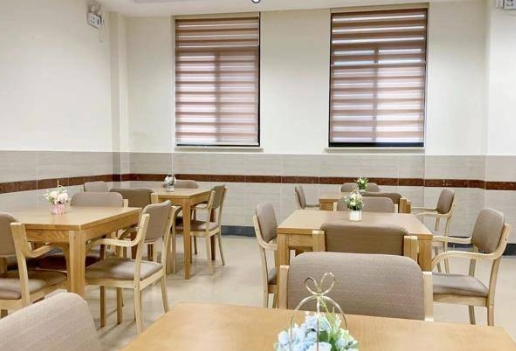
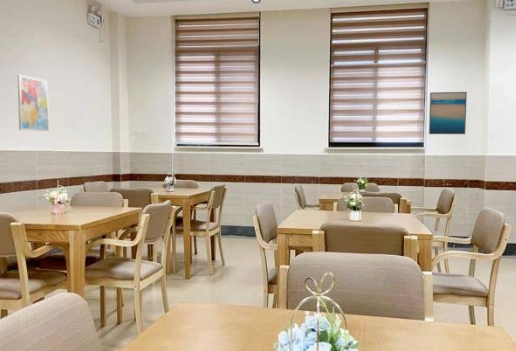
+ wall art (447, 113)
+ wall art (33, 104)
